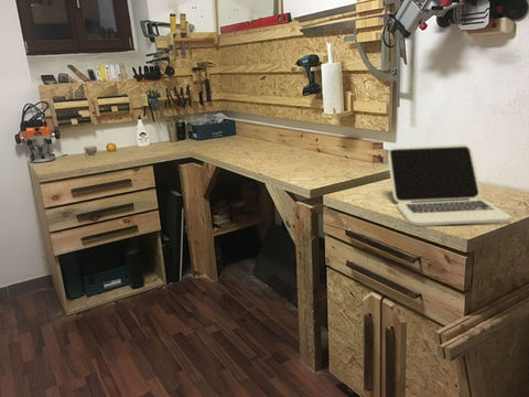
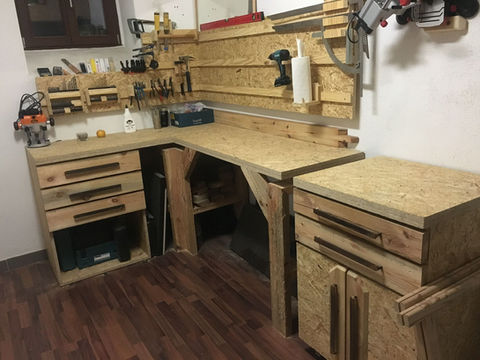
- laptop (443, 181)
